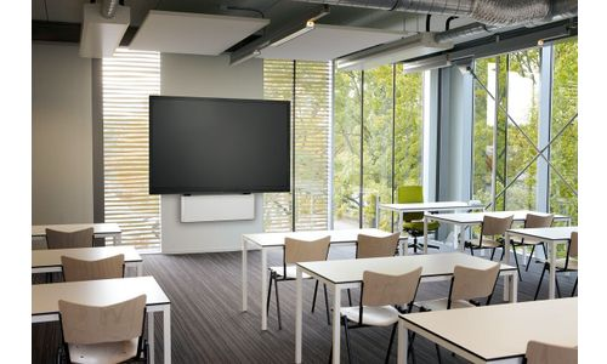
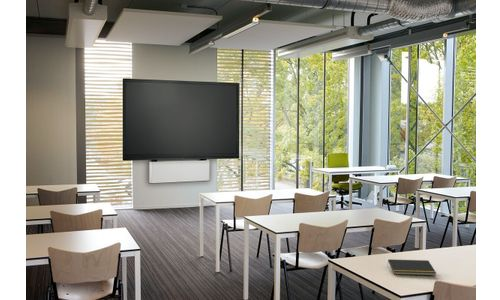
+ notepad (411, 267)
